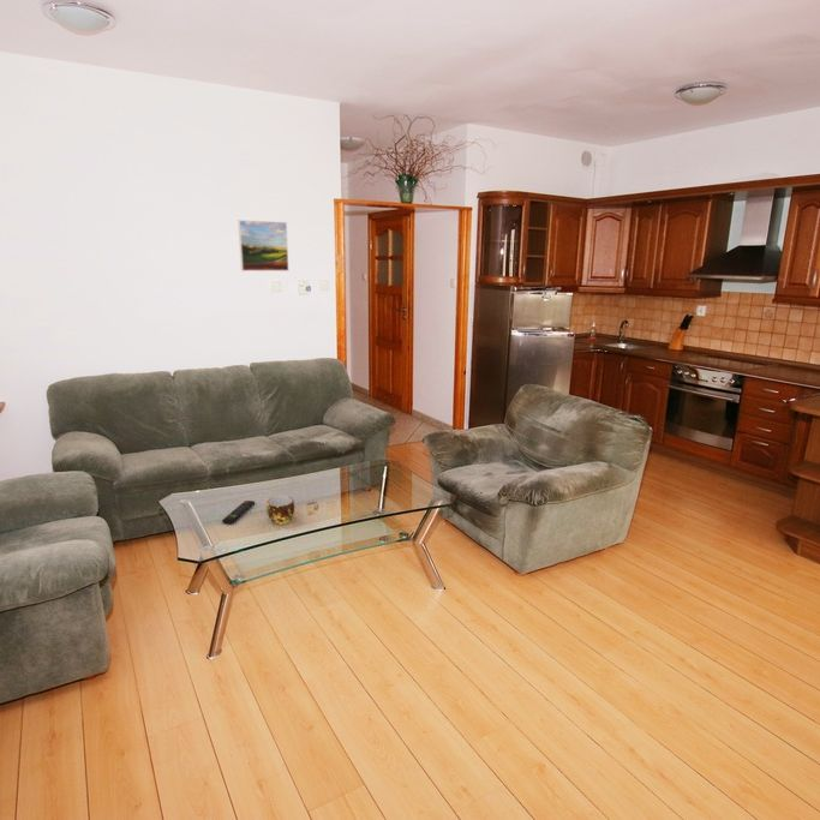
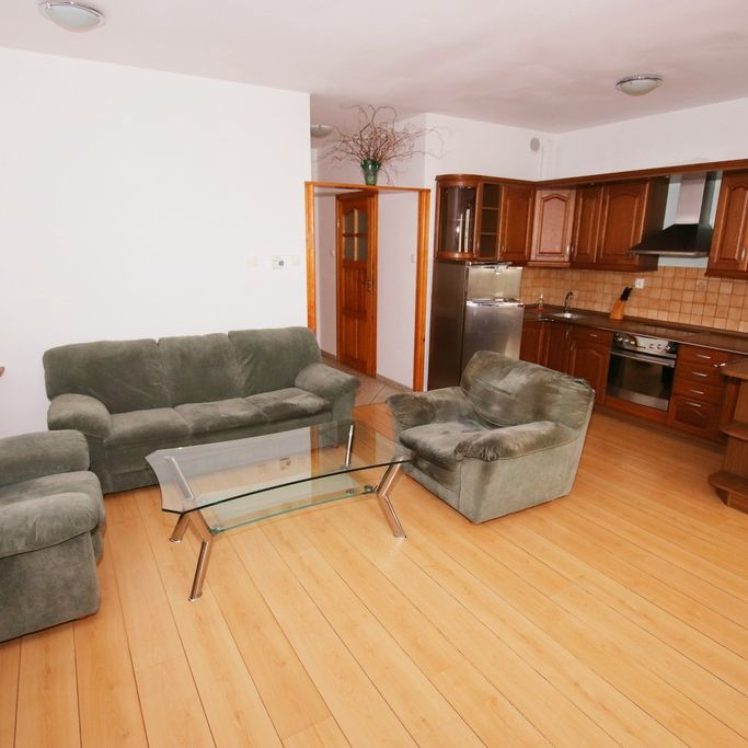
- remote control (239, 511)
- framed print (264, 246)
- cup (282, 510)
